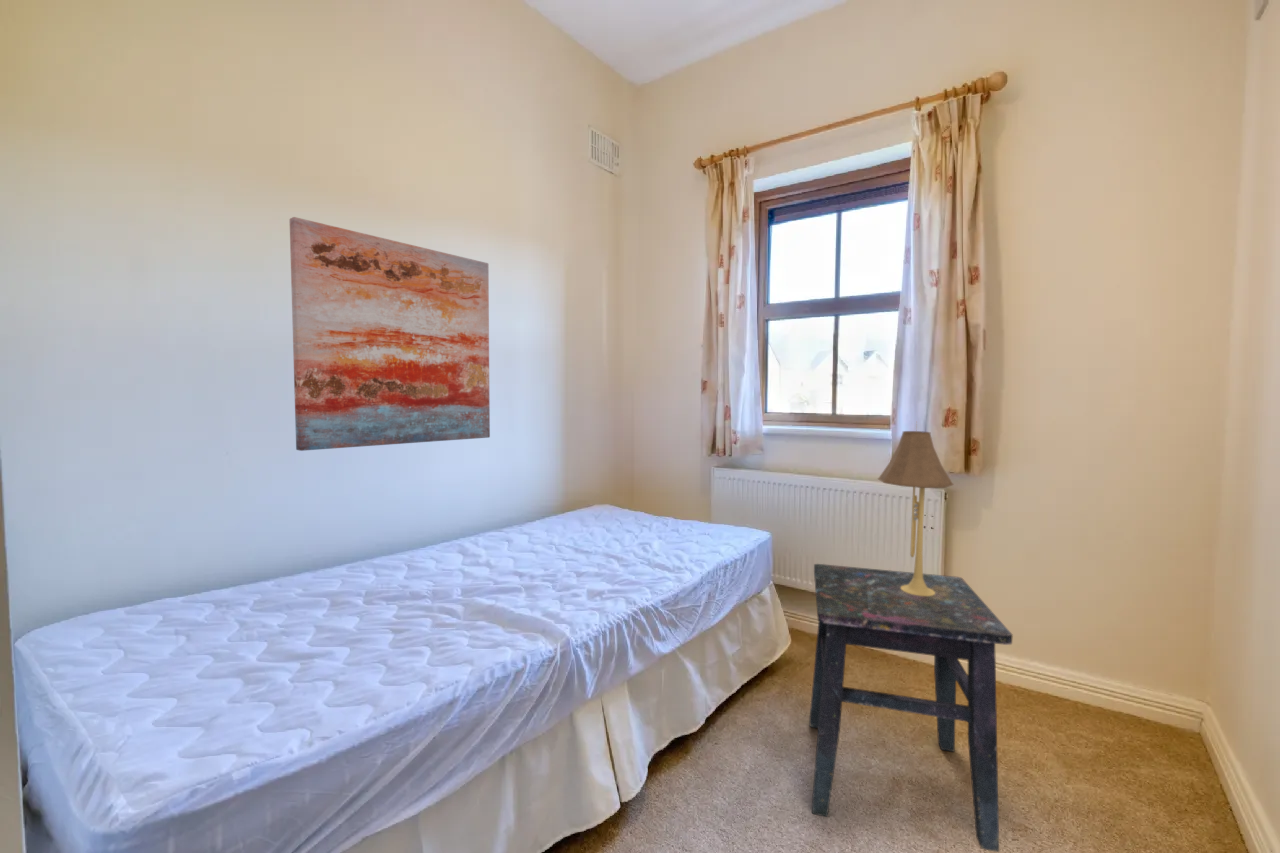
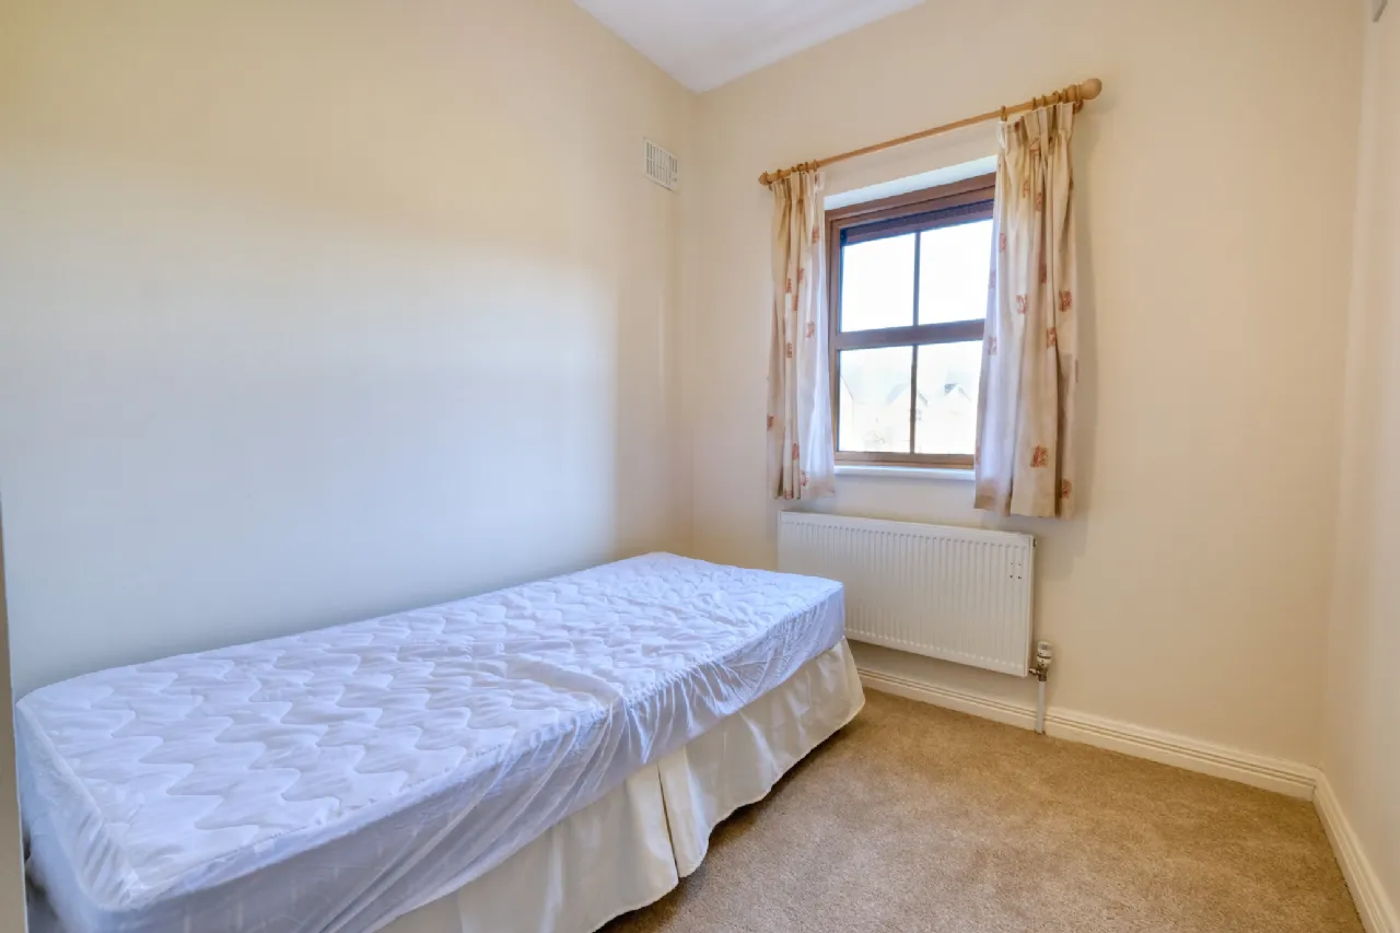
- table lamp (913, 505)
- side table (892, 694)
- wall art (404, 344)
